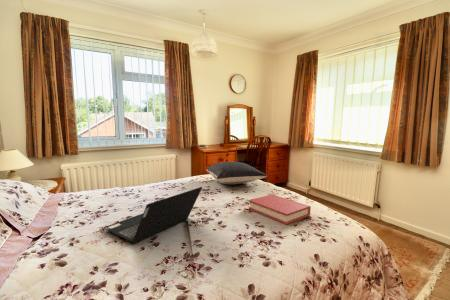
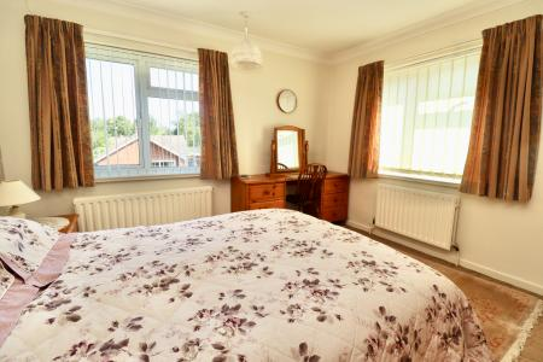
- laptop computer (154, 208)
- hardback book (278, 207)
- pillow (234, 172)
